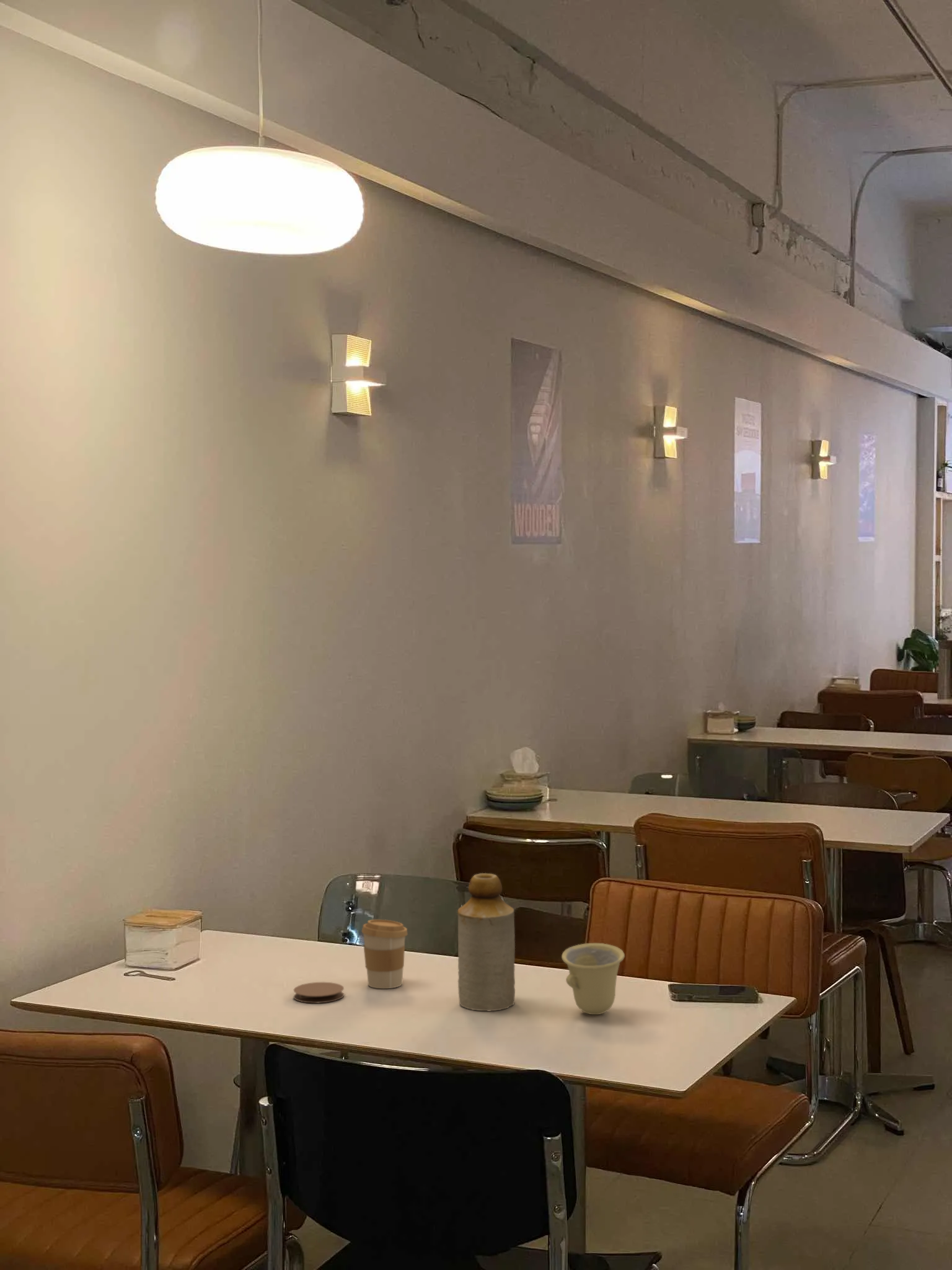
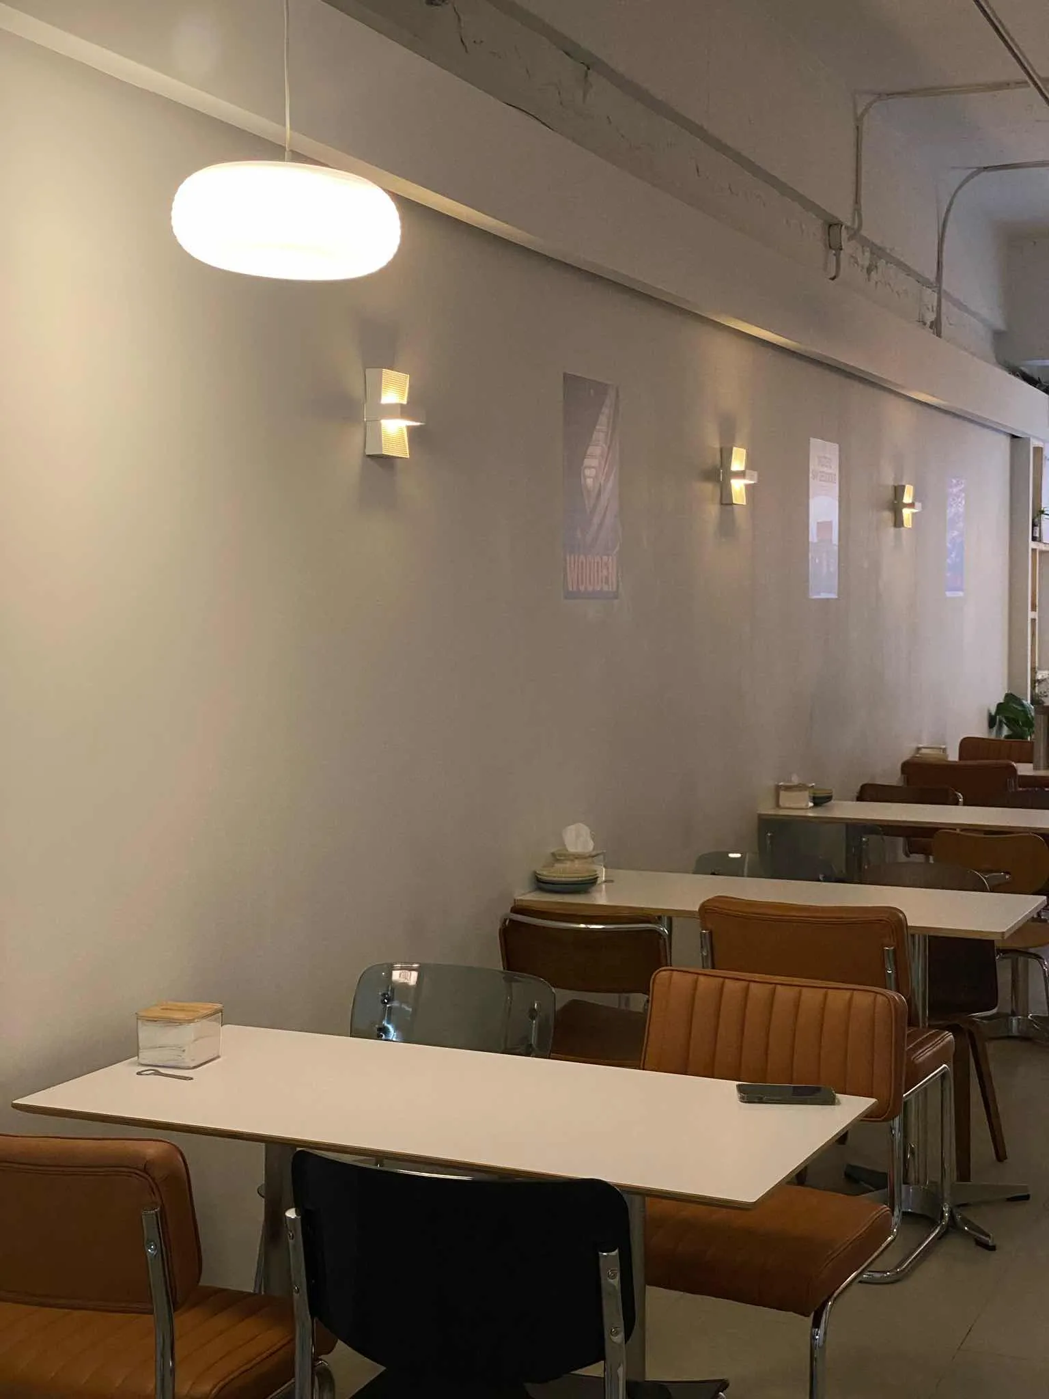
- cup (593, 982)
- coaster (319, 992)
- bottle (486, 939)
- coffee cup (384, 952)
